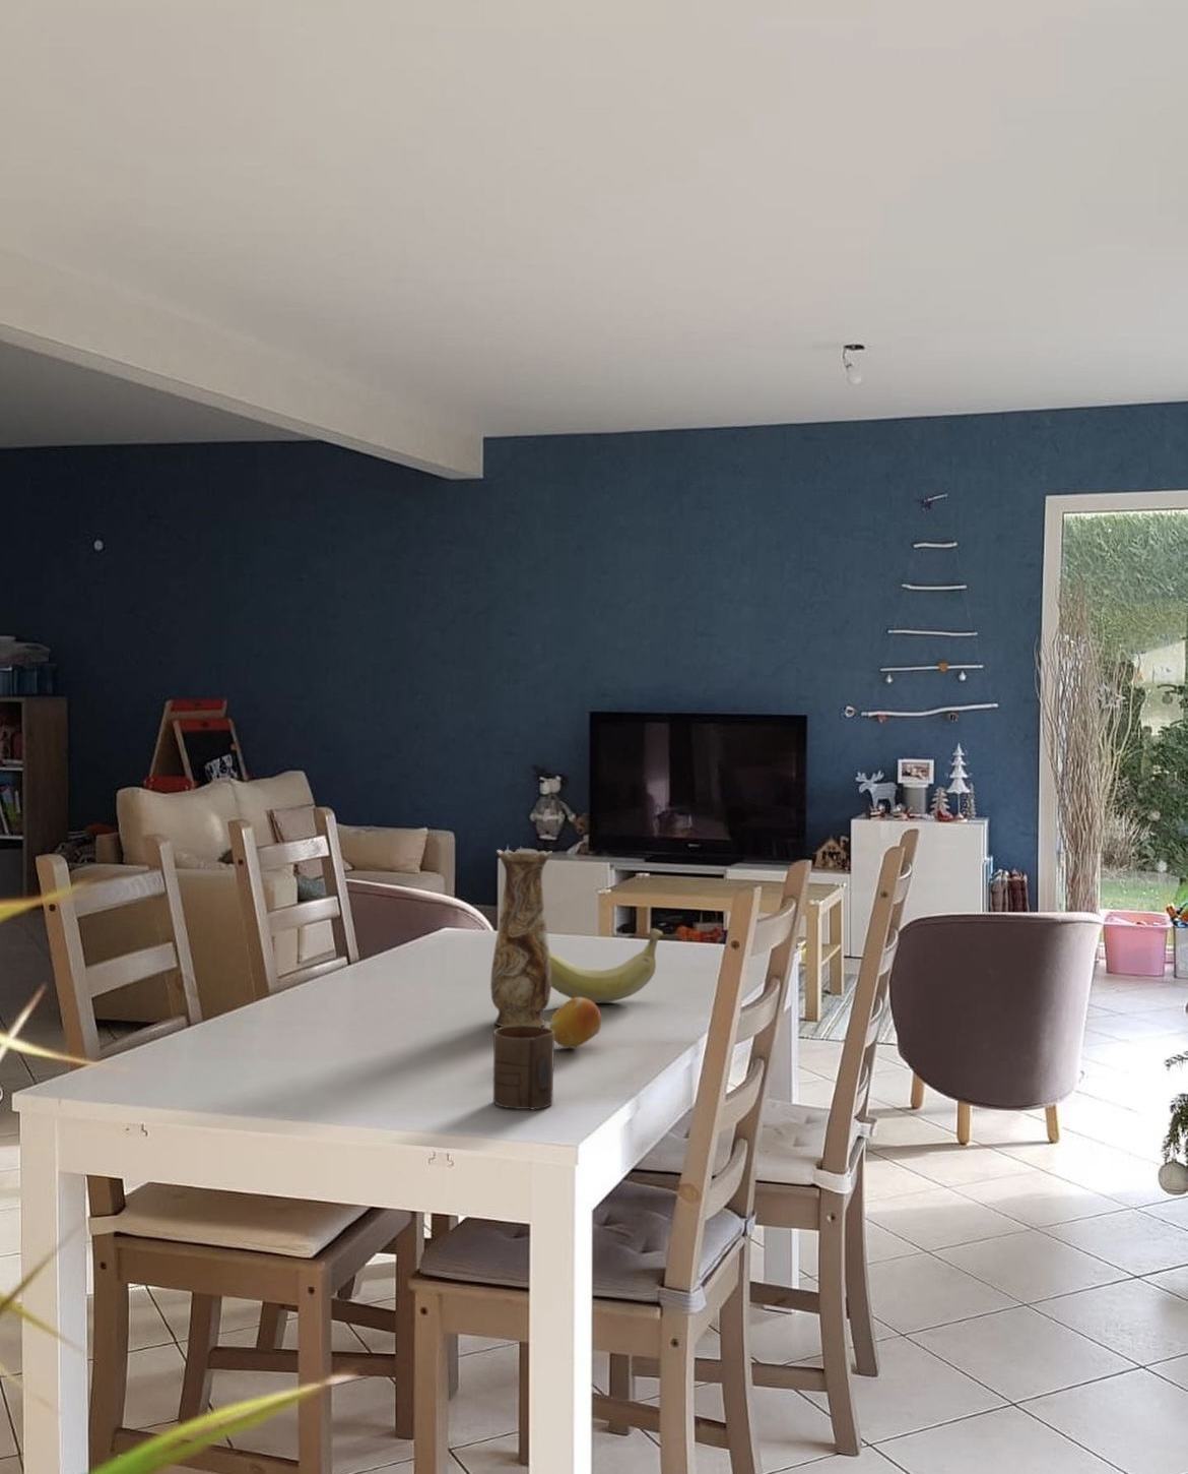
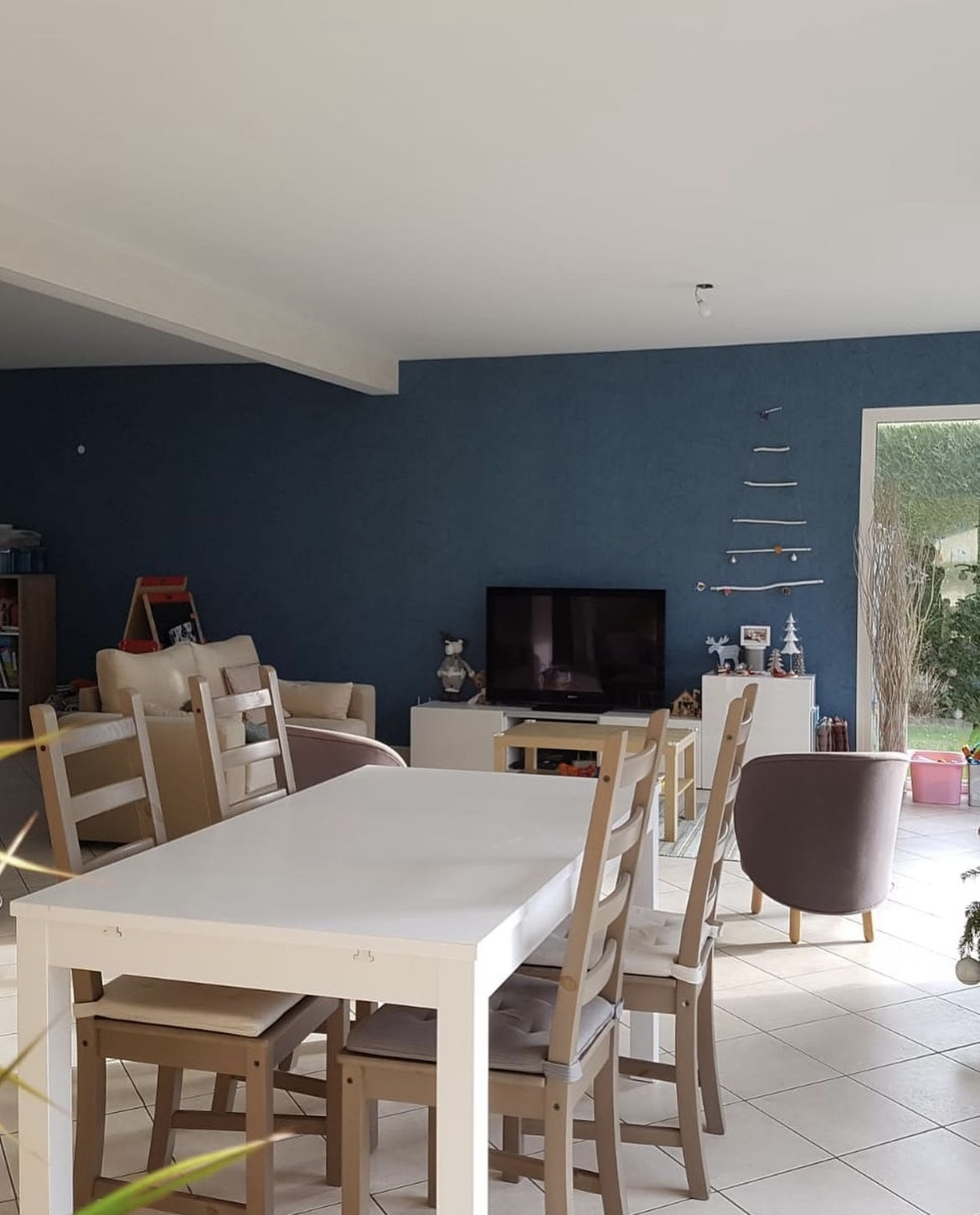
- cup (524, 1066)
- vase (522, 937)
- banana (599, 969)
- fruit (575, 1023)
